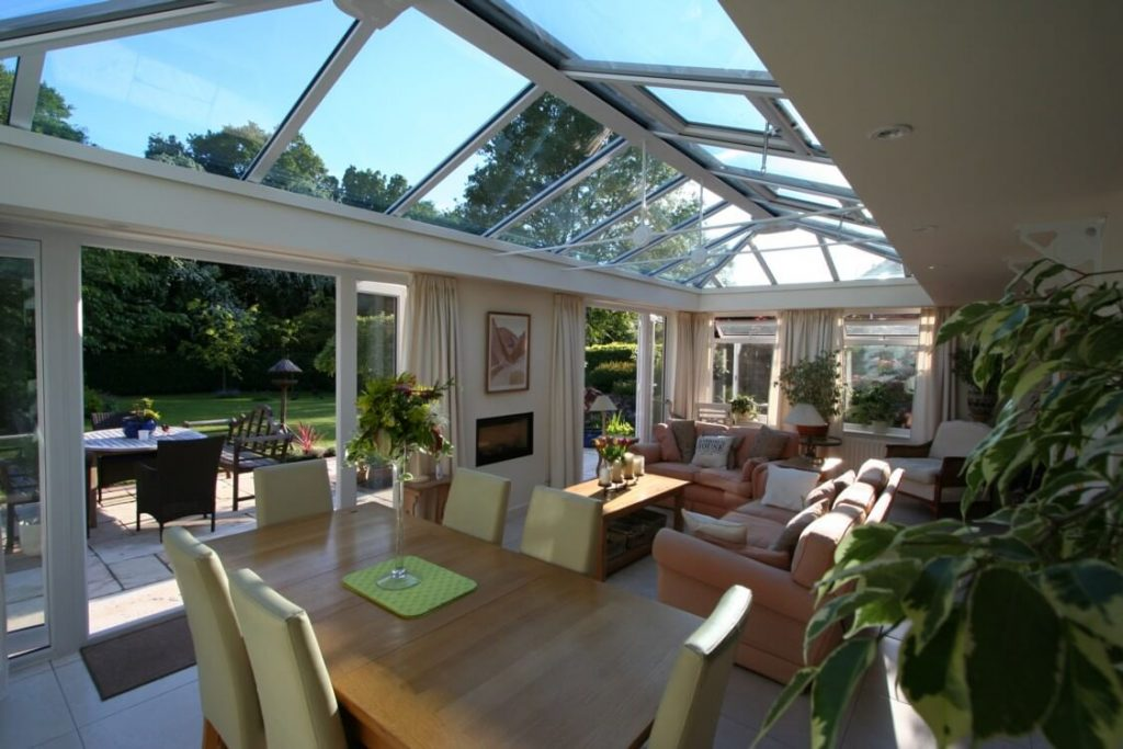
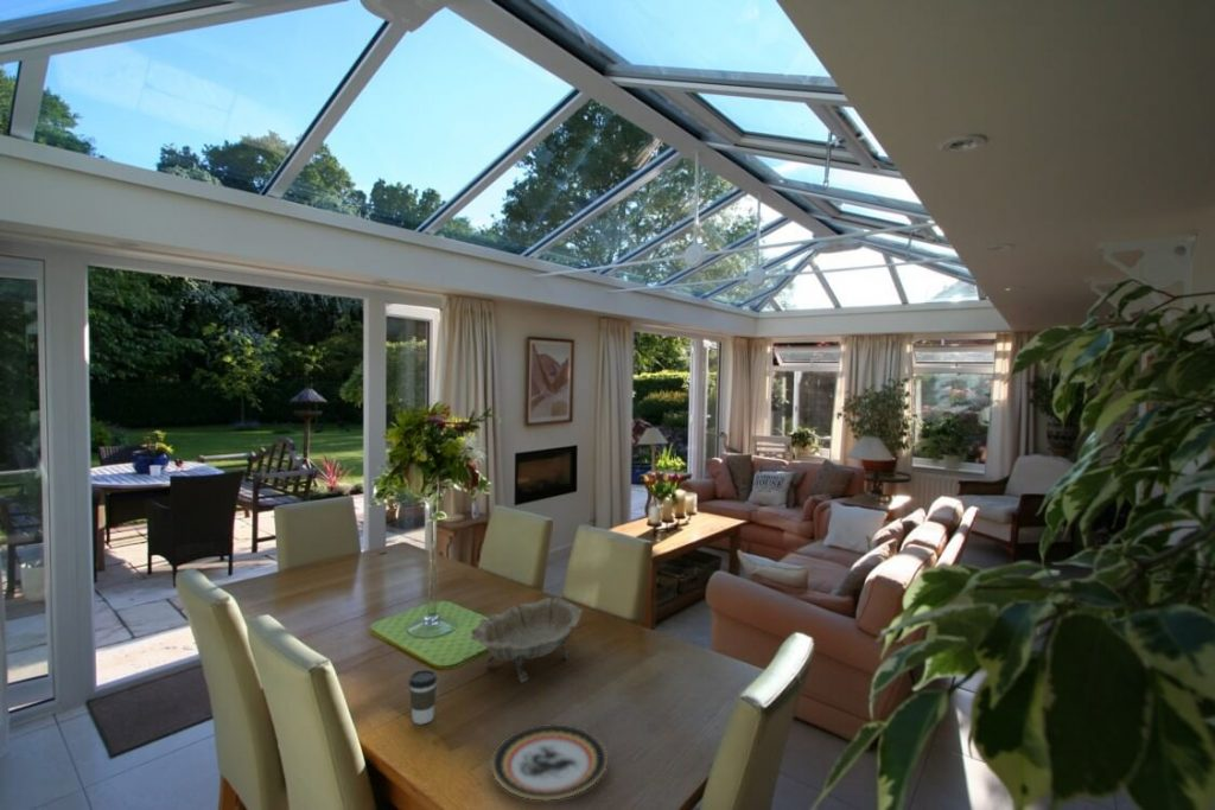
+ decorative bowl (528, 639)
+ plate (549, 761)
+ coffee cup (422, 696)
